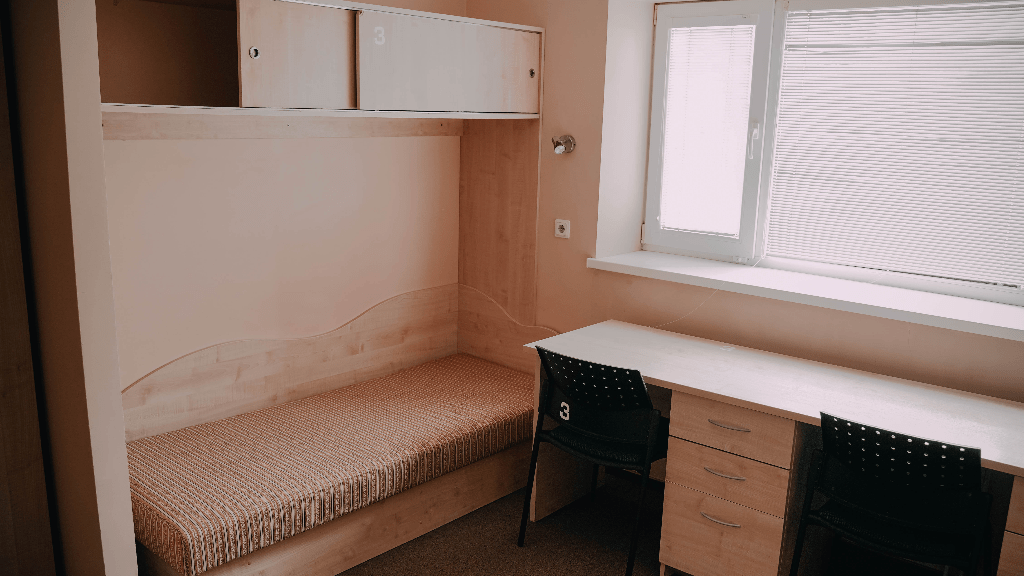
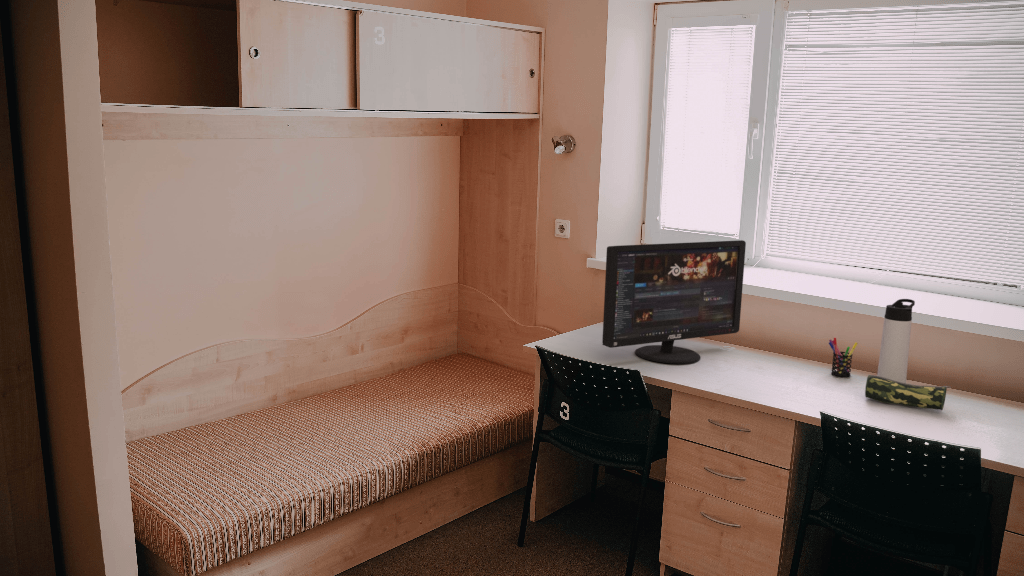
+ thermos bottle (897, 345)
+ computer monitor (670, 298)
+ pencil case (907, 393)
+ pen holder (842, 356)
